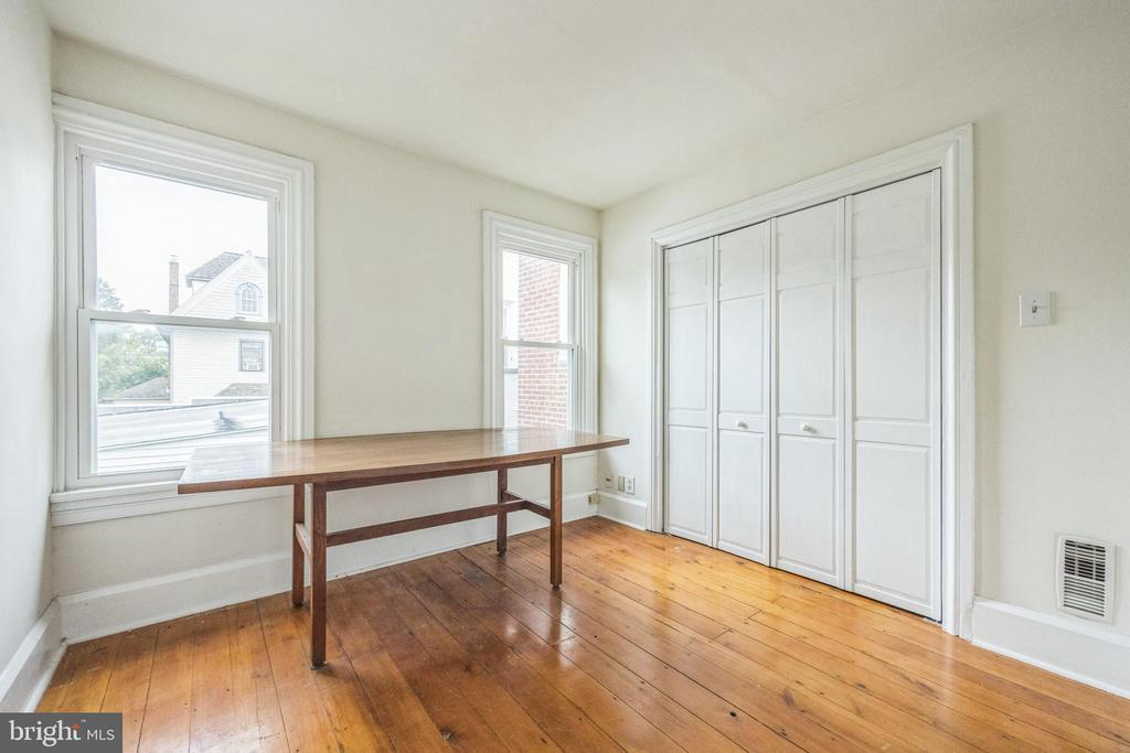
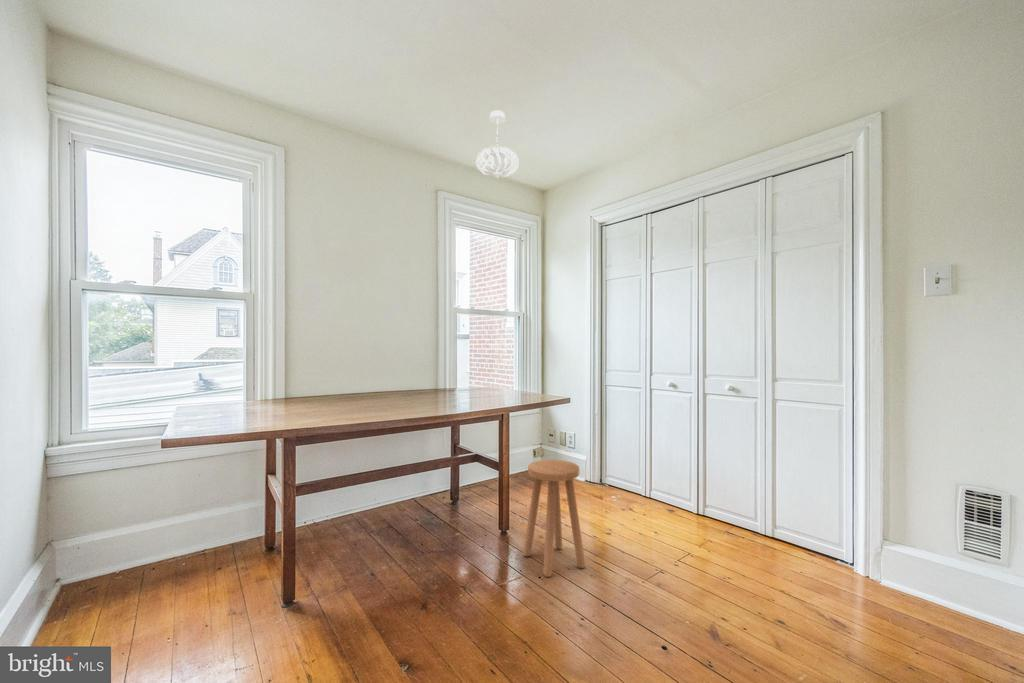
+ pendant light (497, 146)
+ stool (553, 513)
